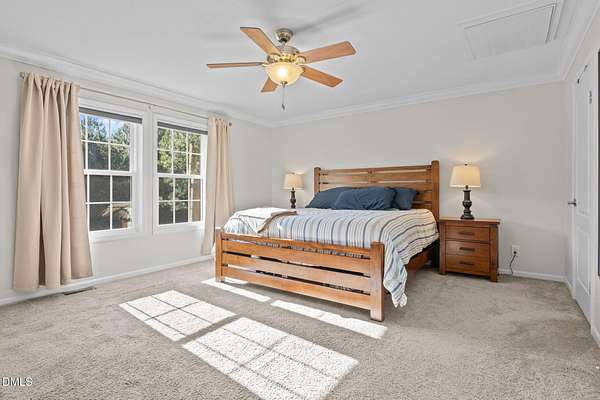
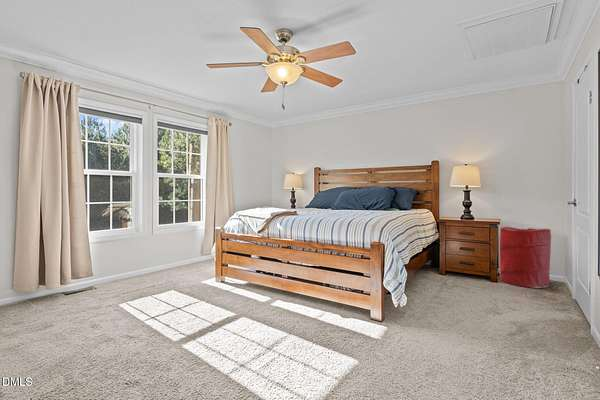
+ laundry hamper (524, 254)
